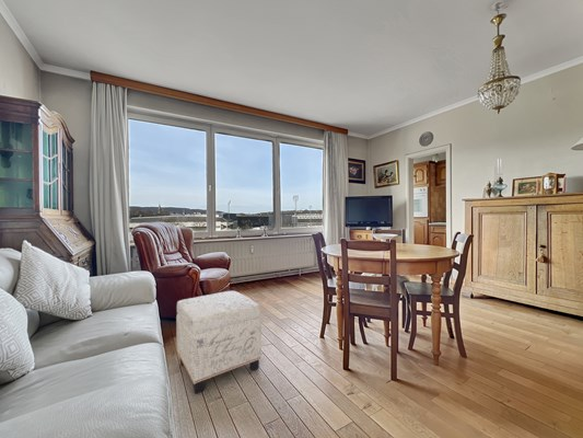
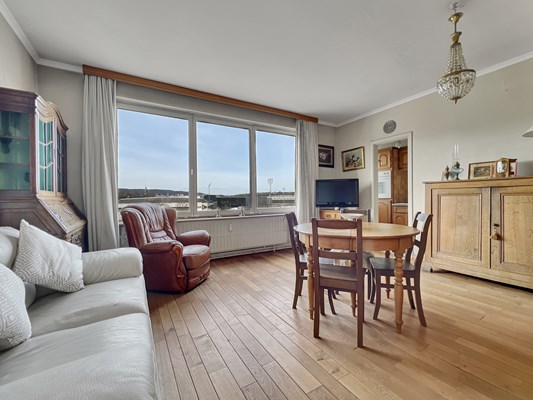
- ottoman (218, 333)
